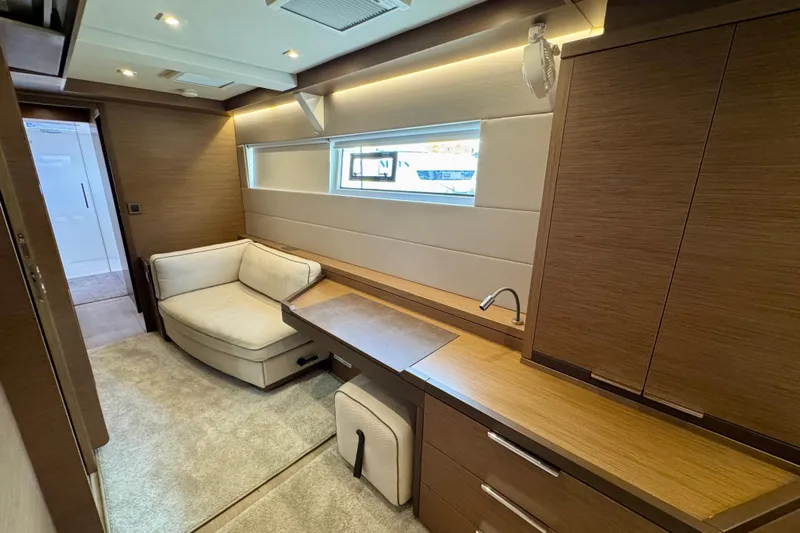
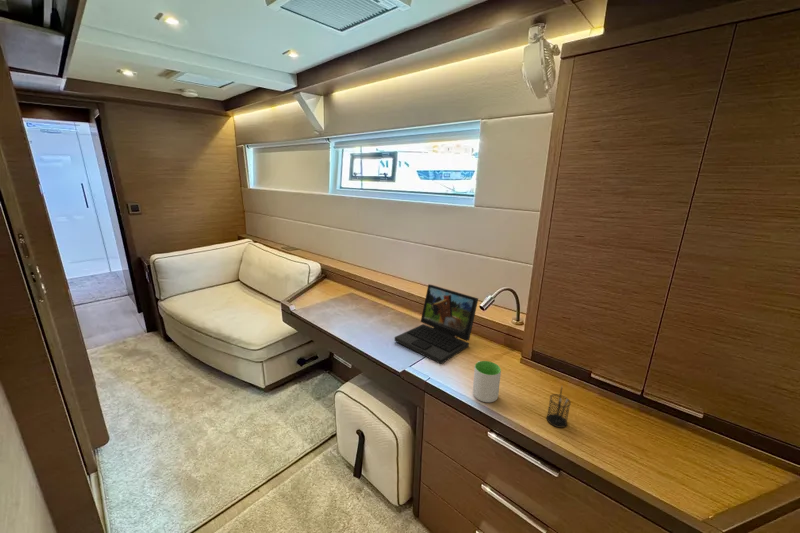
+ mug (483, 380)
+ laptop (435, 319)
+ pencil holder (559, 405)
